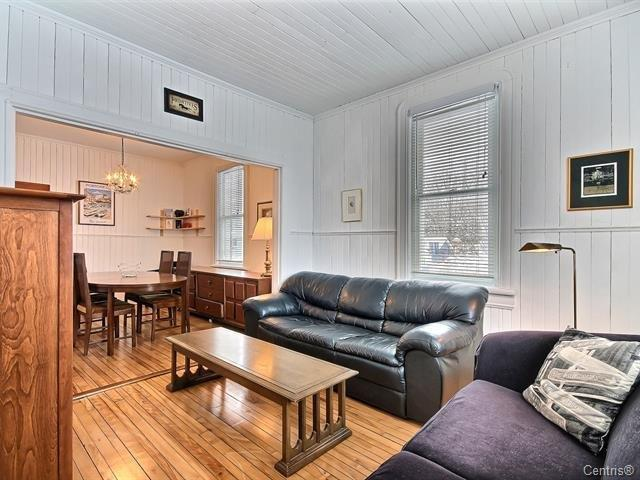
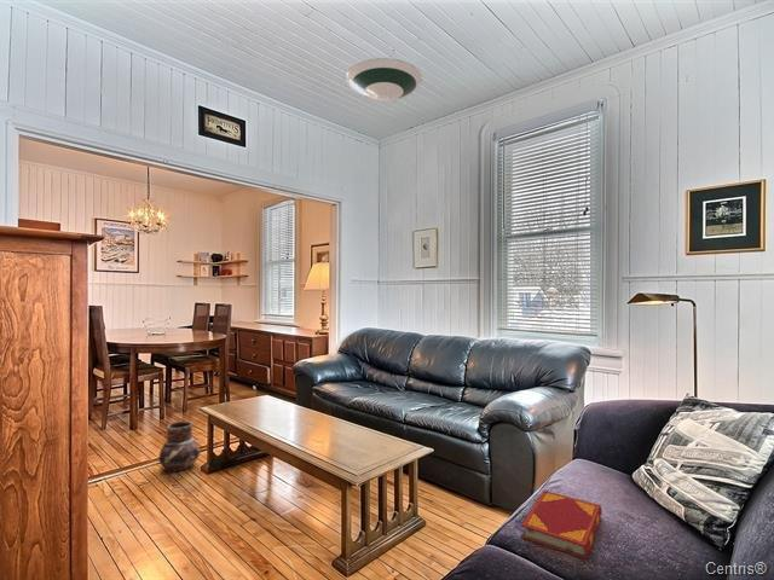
+ hardback book (562, 520)
+ ceramic pot (179, 445)
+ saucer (383, 88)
